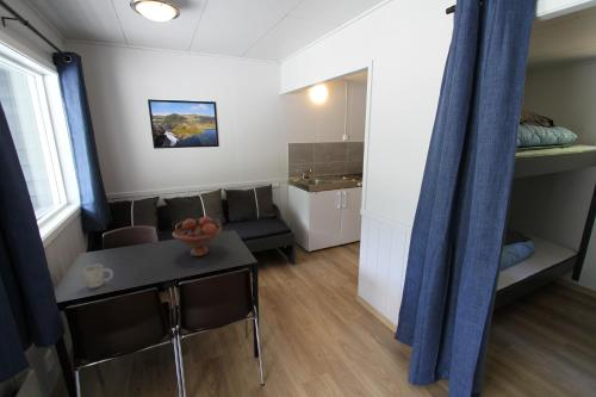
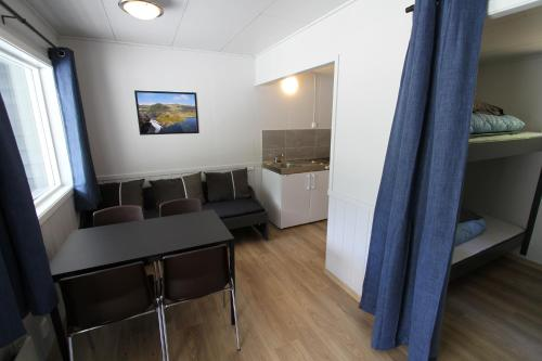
- fruit bowl (198, 237)
- mug (99, 275)
